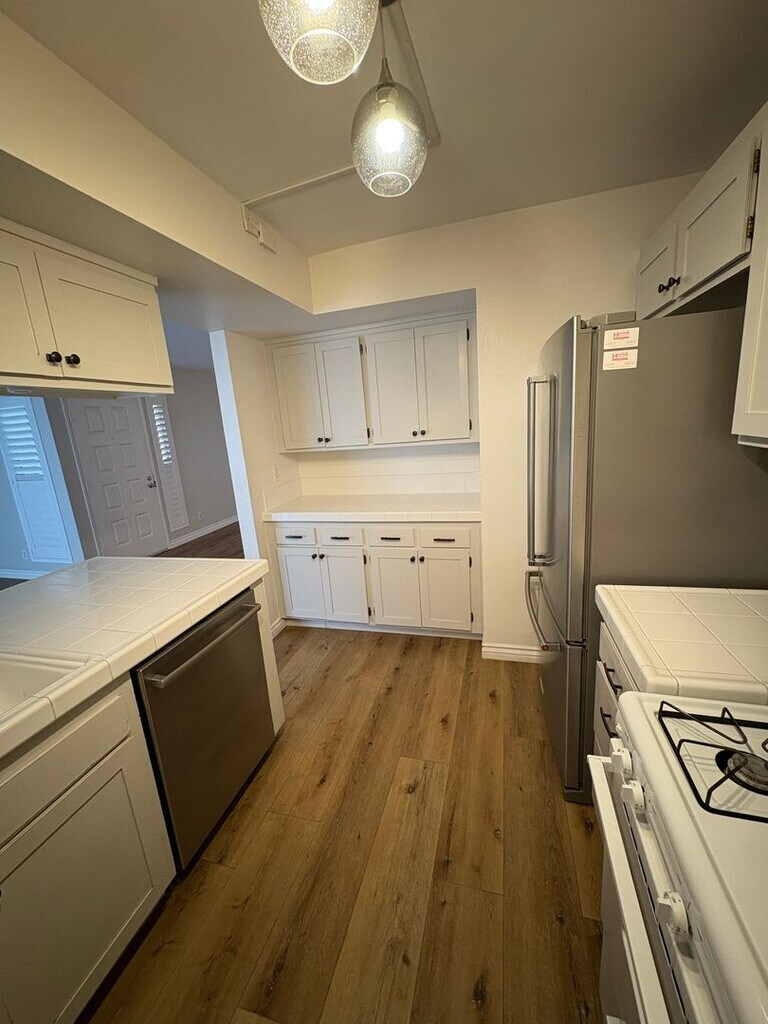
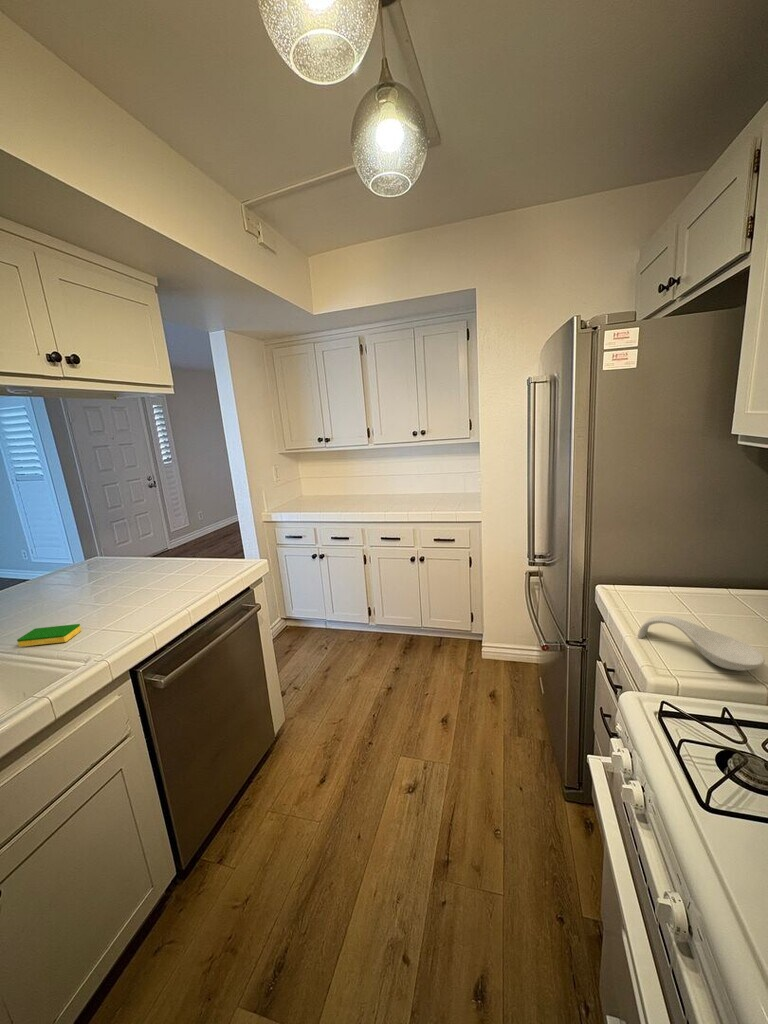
+ spoon rest (696, 640)
+ dish sponge (50, 635)
